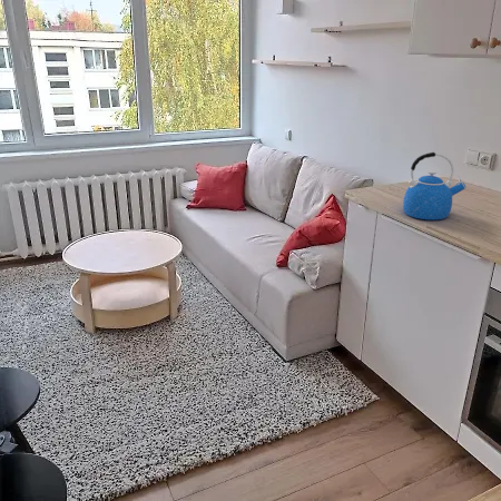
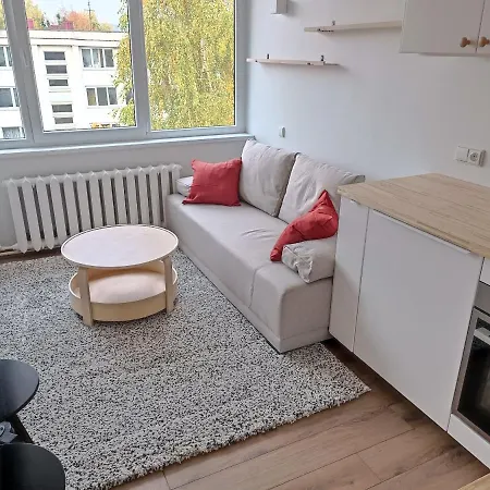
- kettle (435, 184)
